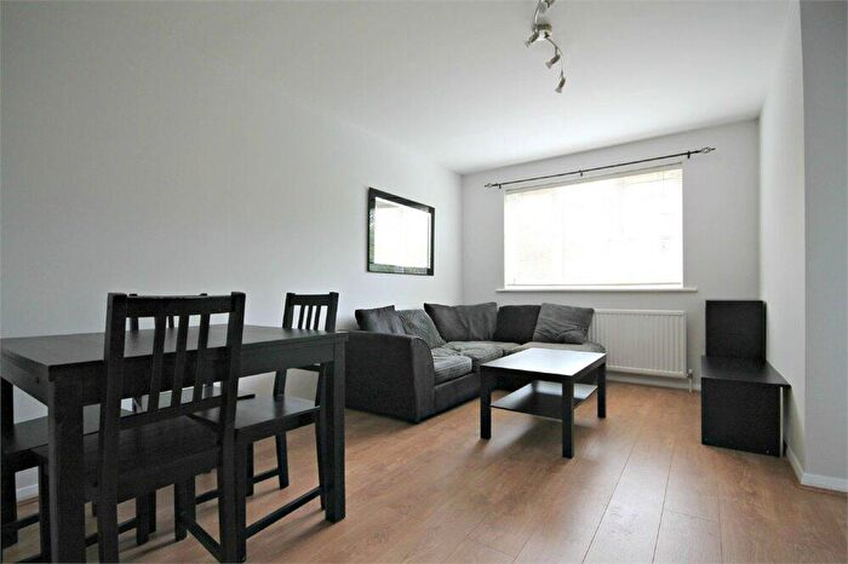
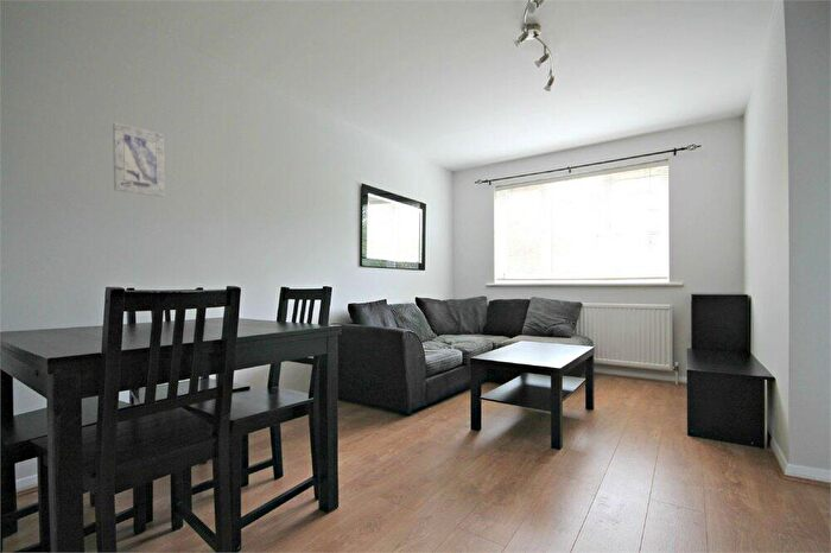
+ wall art (139, 160)
